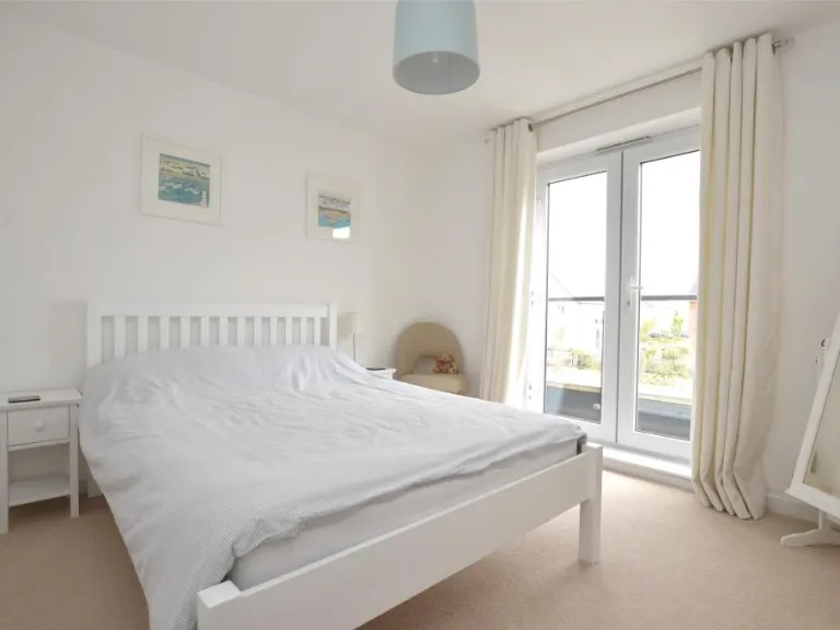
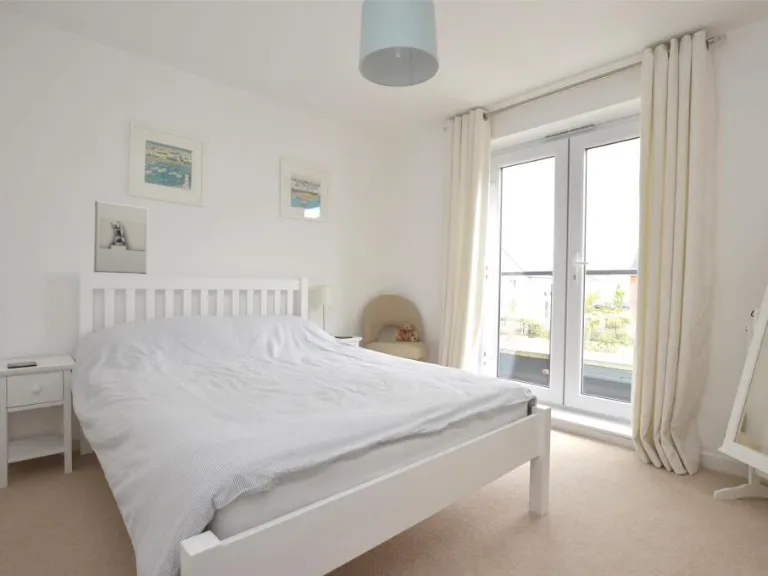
+ wall sculpture (121, 238)
